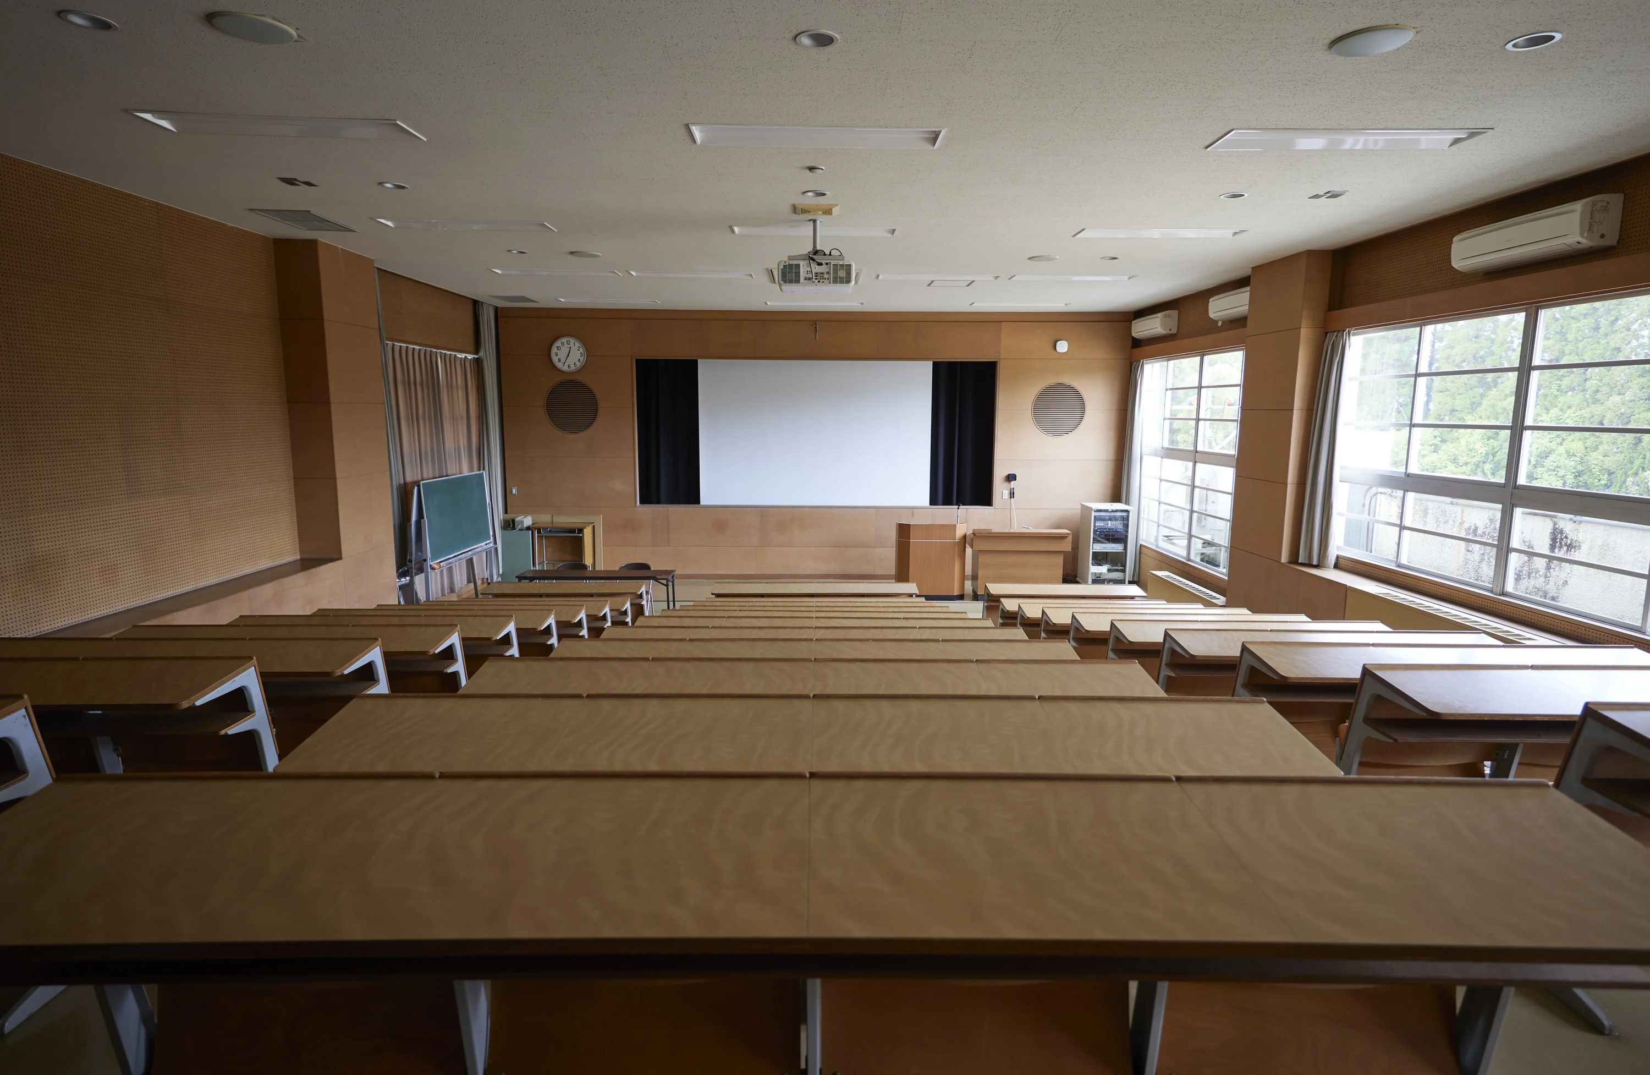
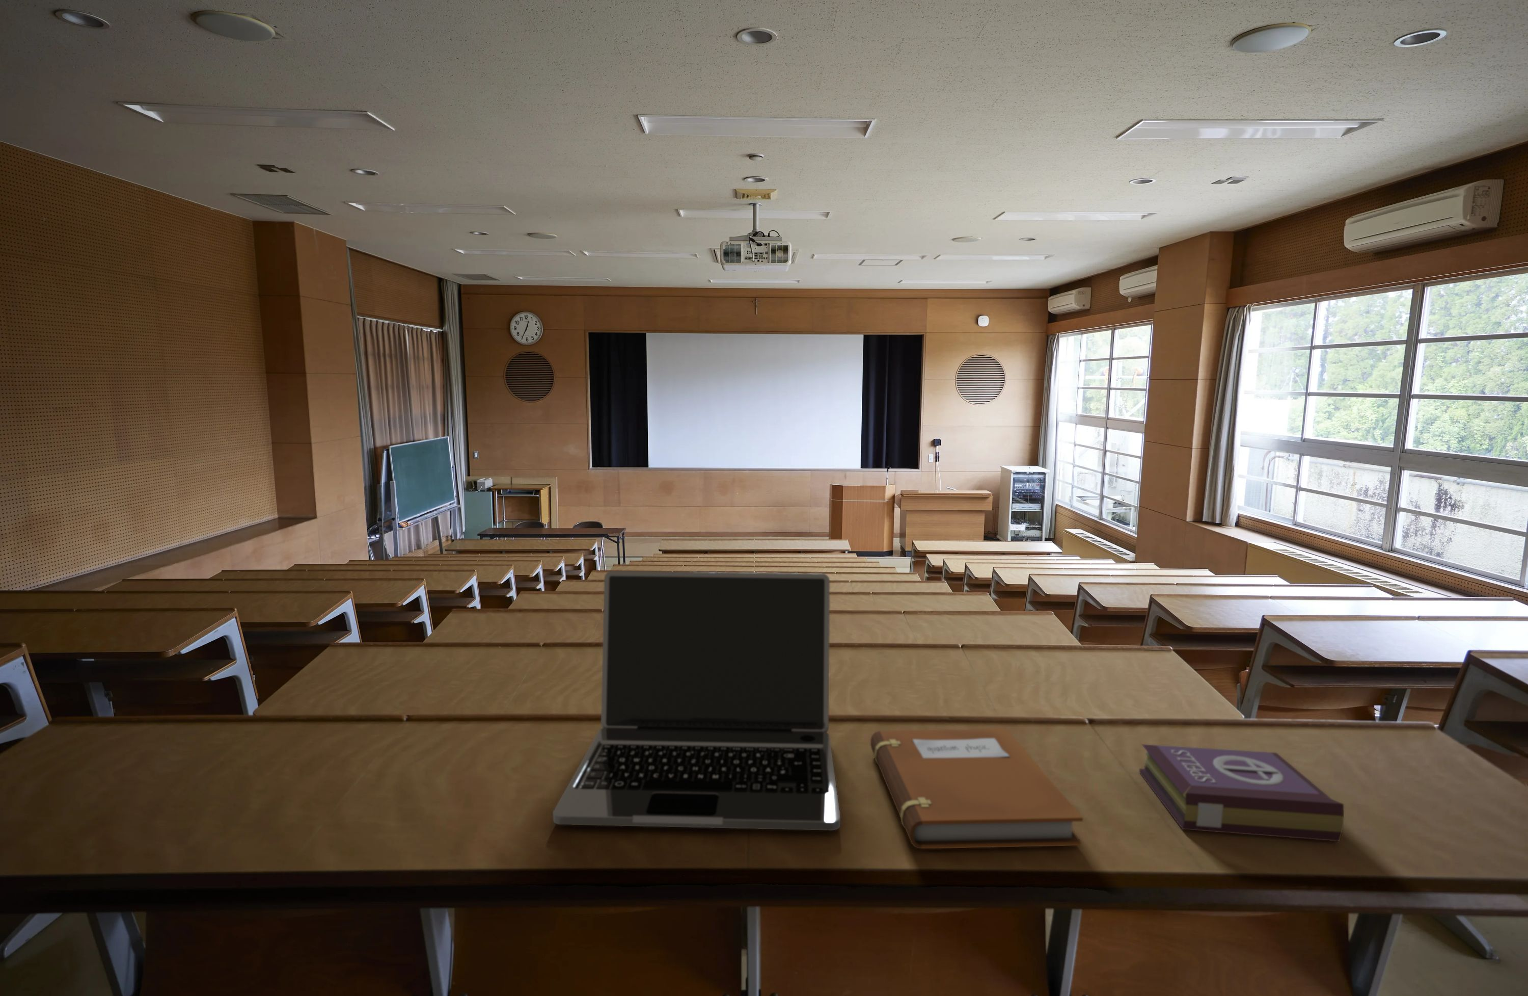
+ book (1233, 787)
+ notebook (961, 779)
+ laptop (707, 684)
